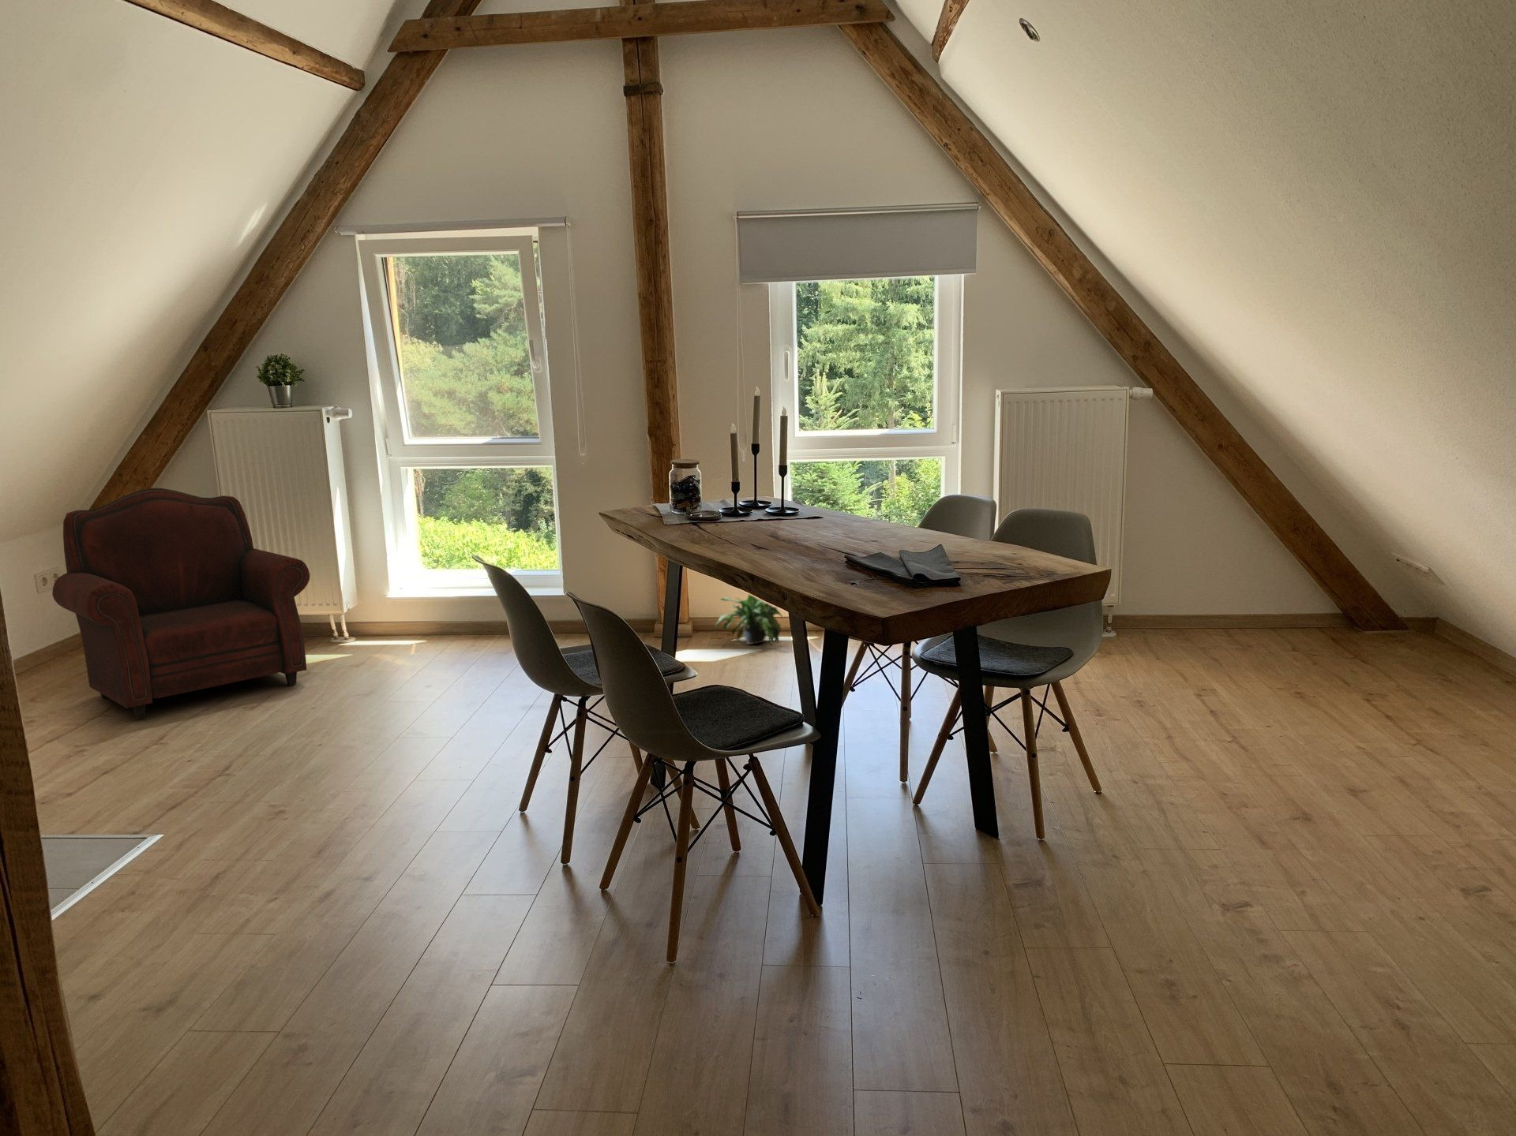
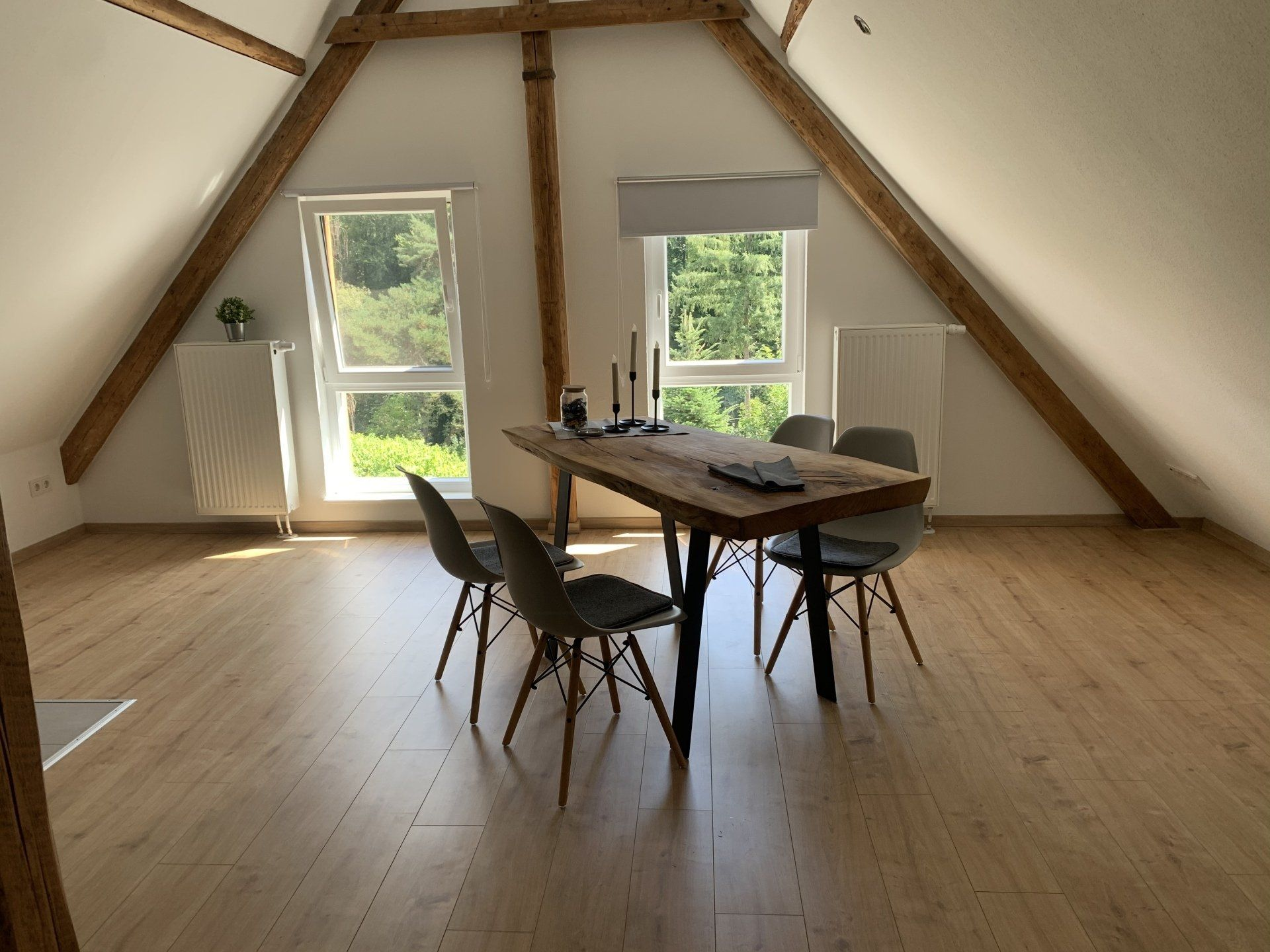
- potted plant (752, 616)
- armchair (185, 592)
